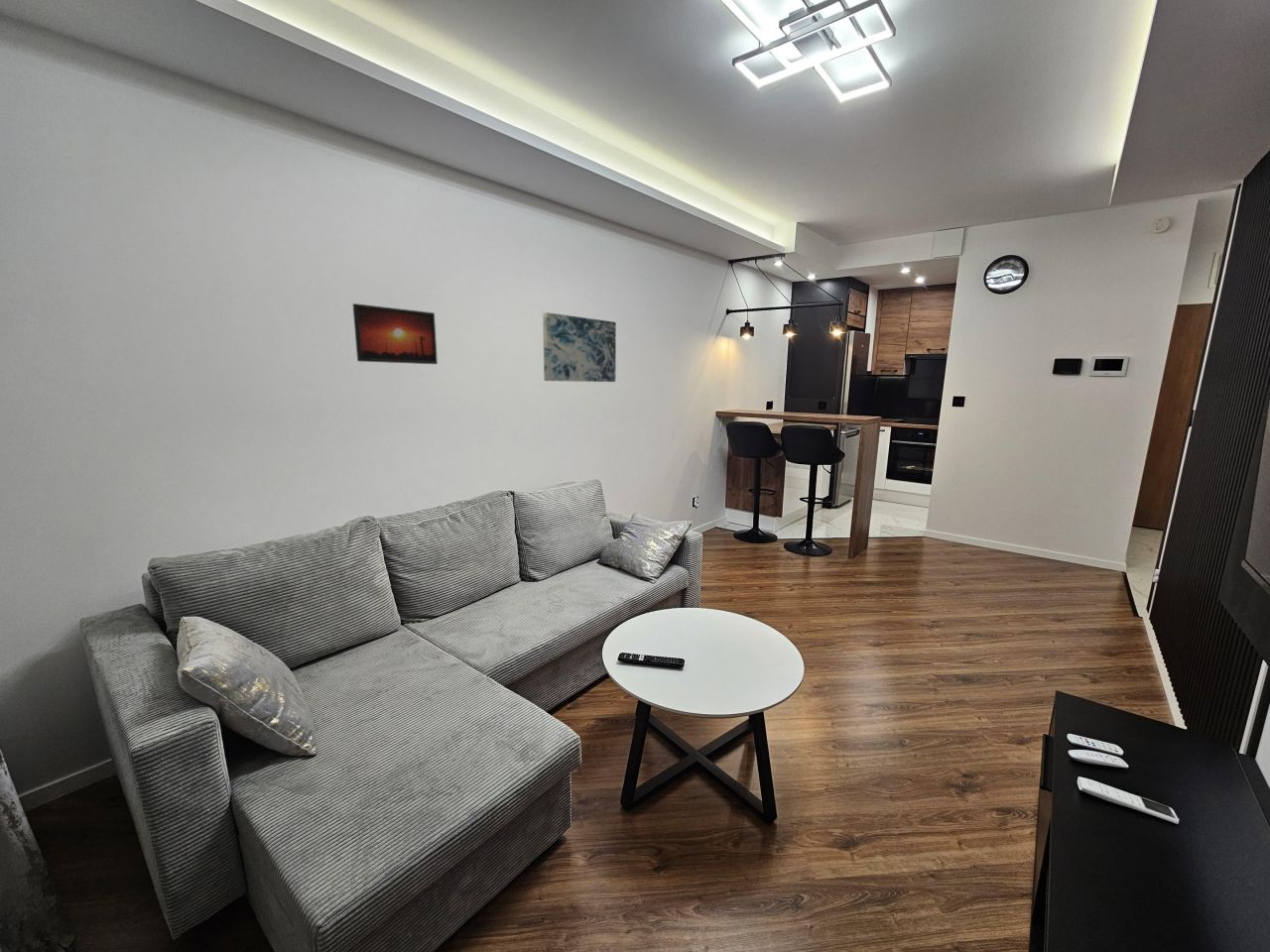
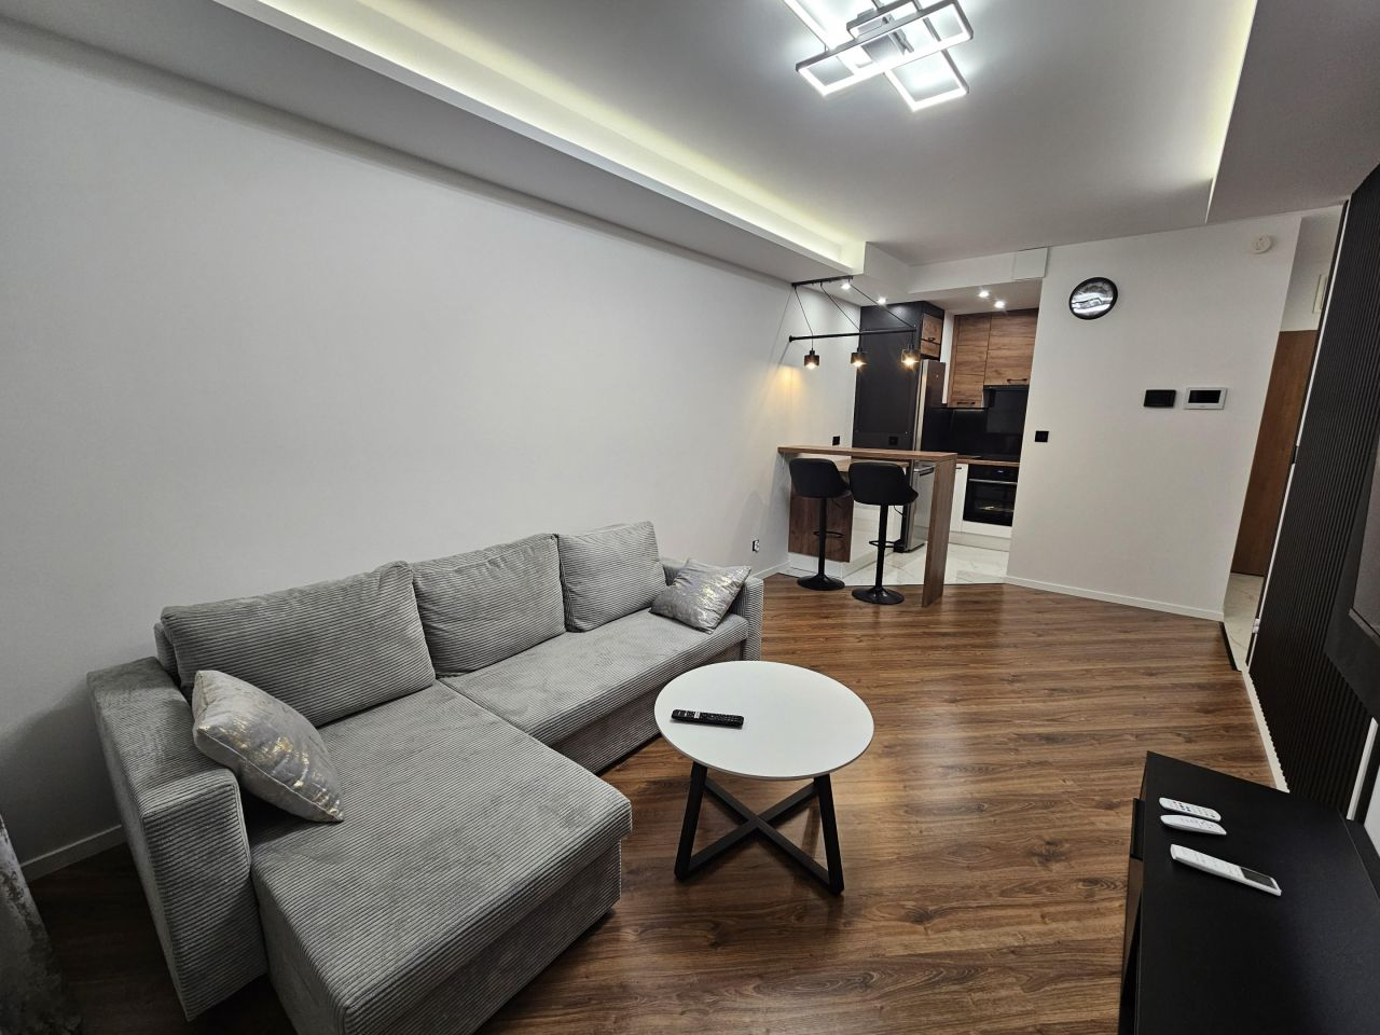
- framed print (397, 335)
- wall art (581, 349)
